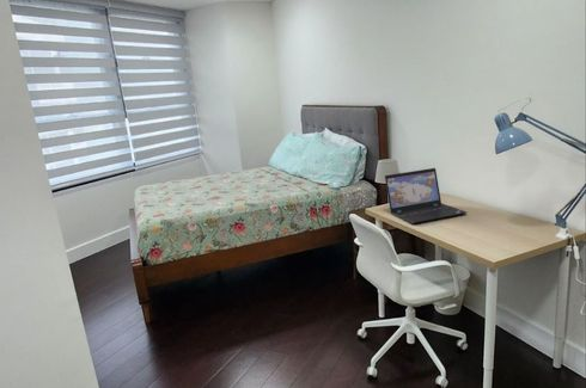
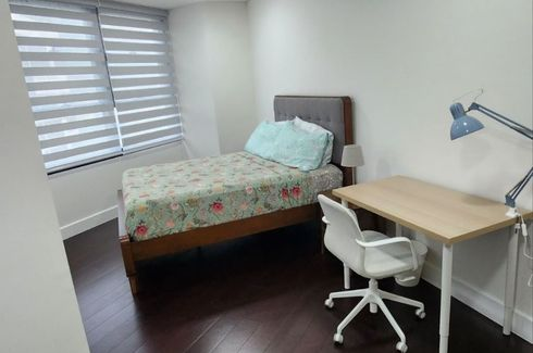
- laptop (425, 193)
